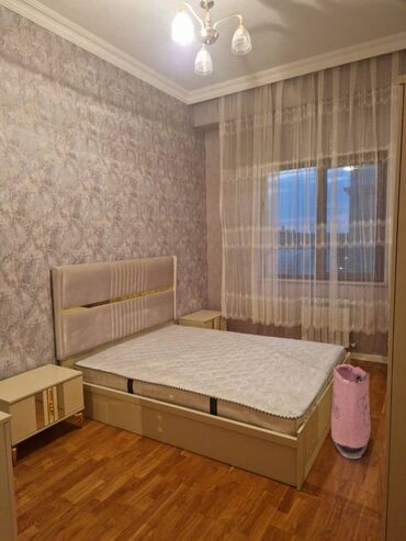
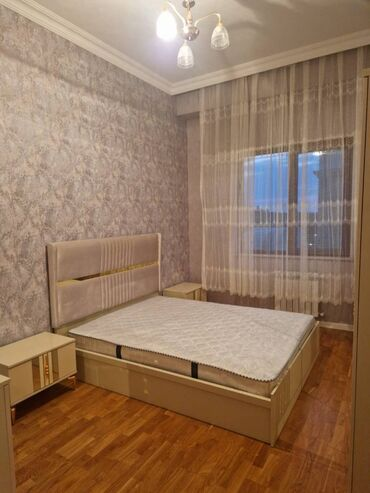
- bag (350, 407)
